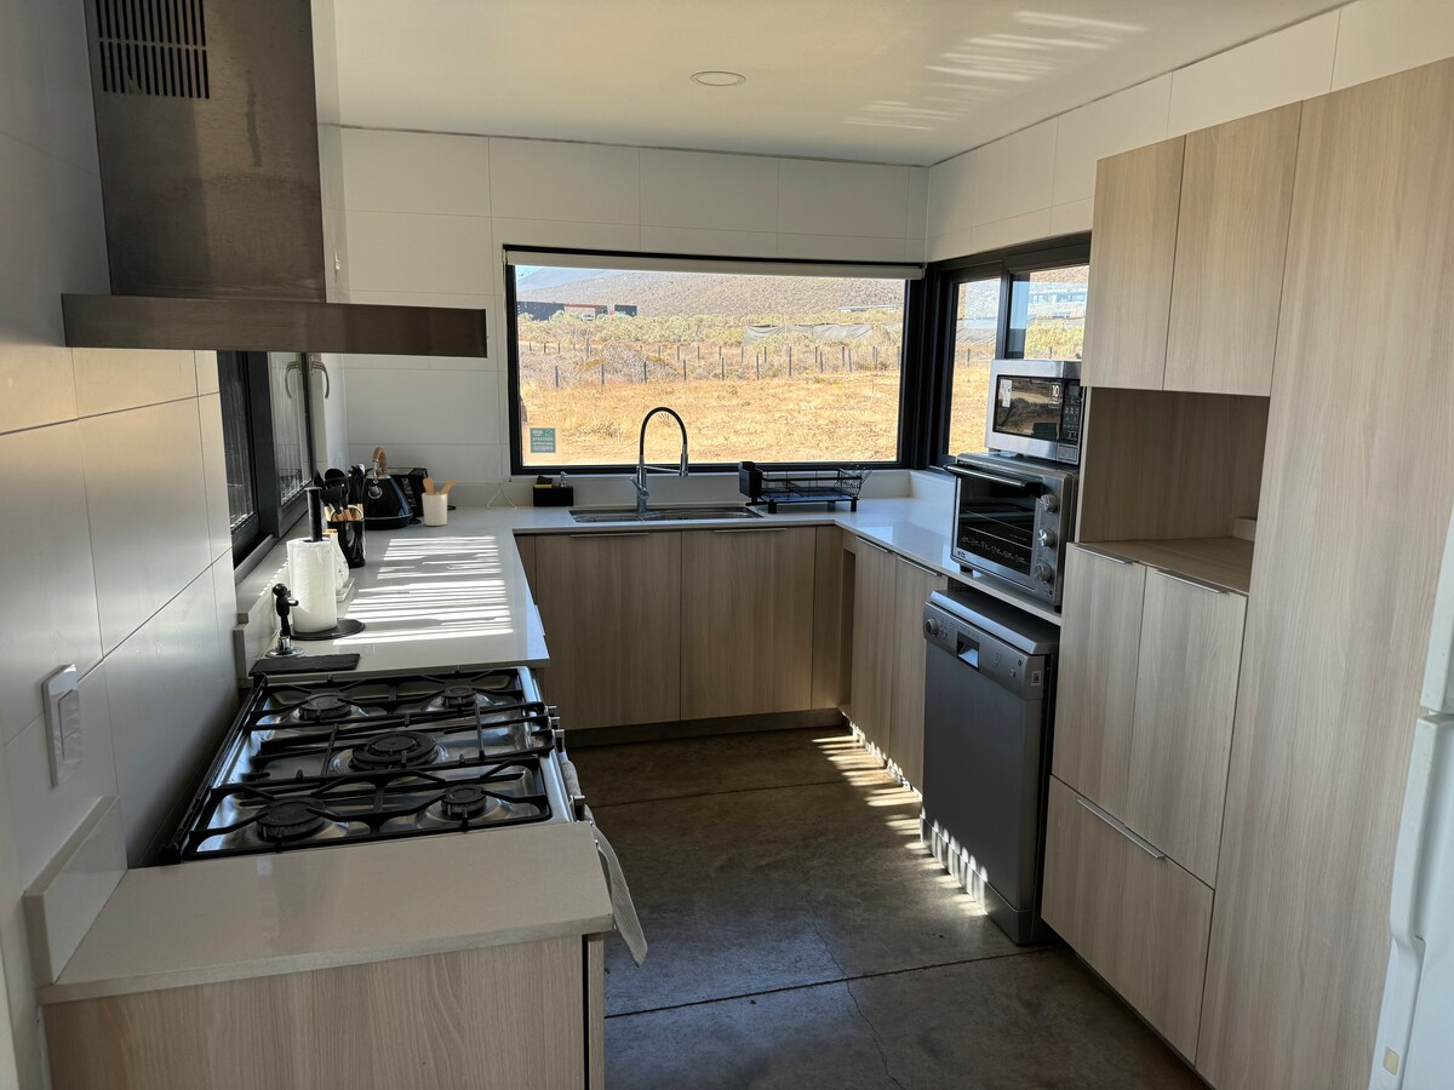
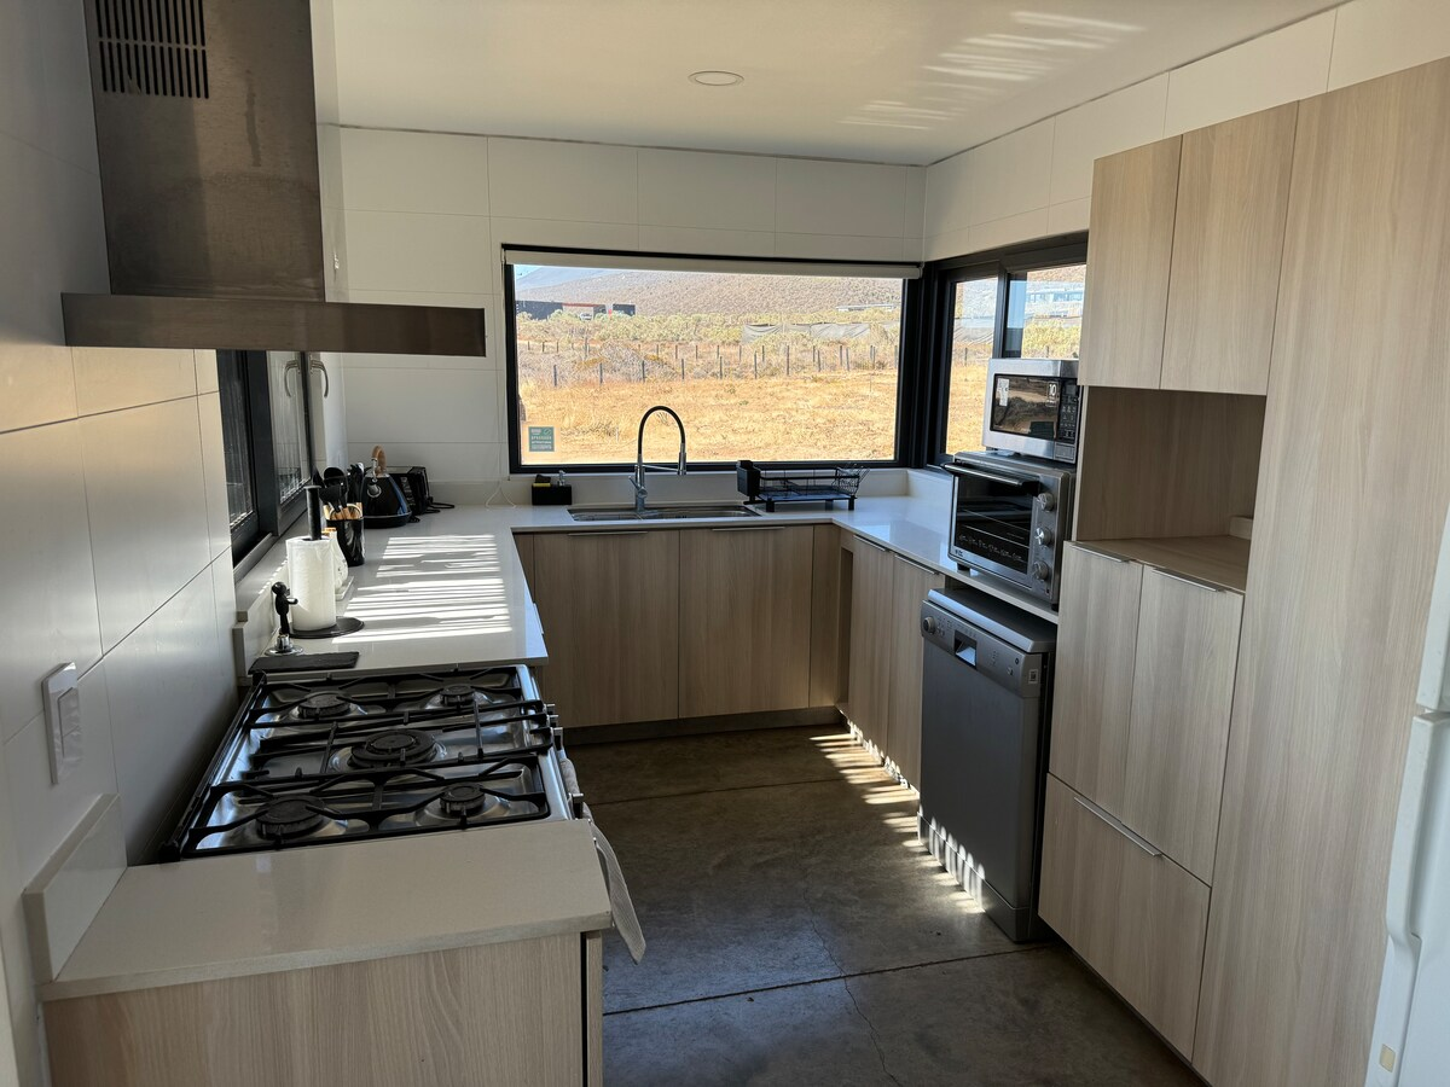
- utensil holder (440, 500)
